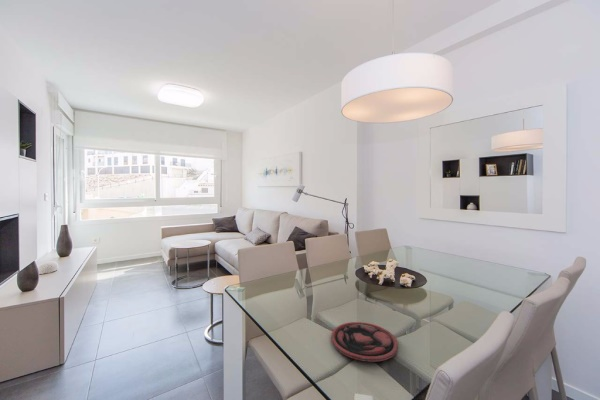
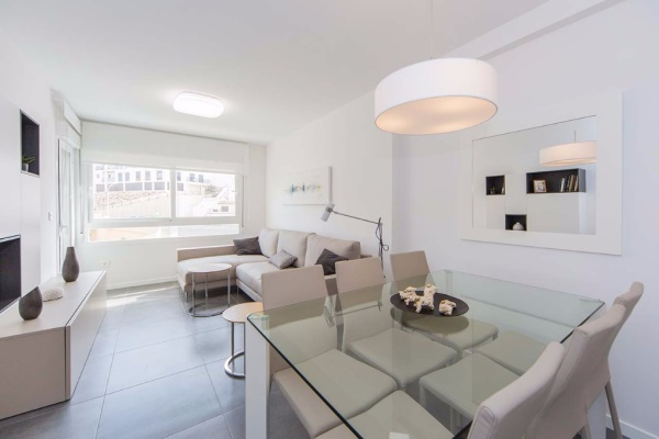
- plate (363, 338)
